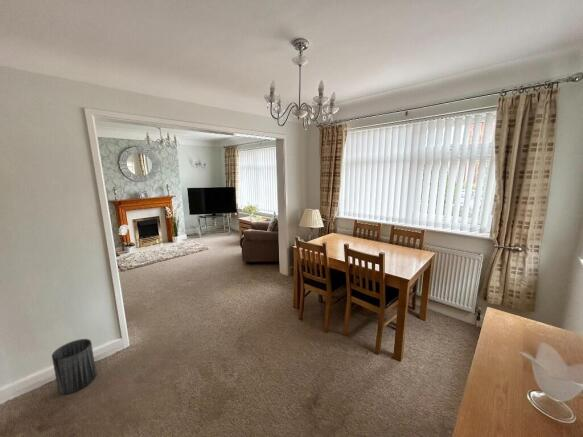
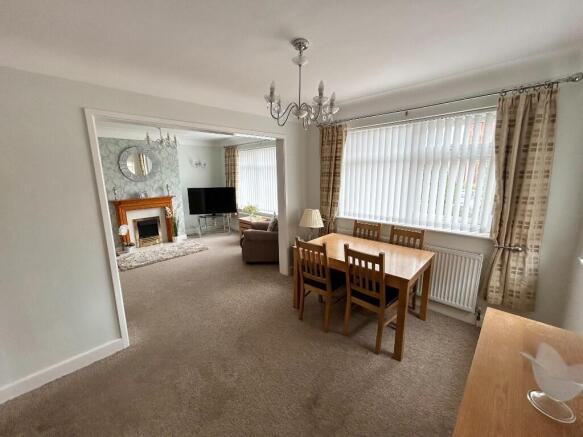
- trash can (75, 365)
